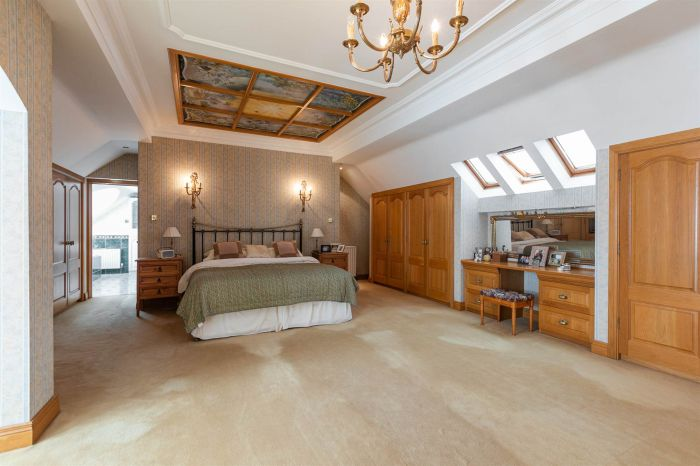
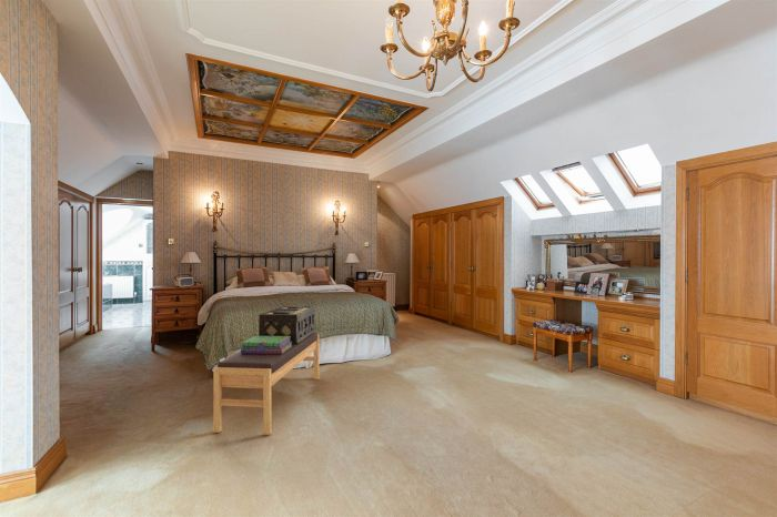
+ bench (275, 372)
+ decorative box (289, 323)
+ stack of books (266, 344)
